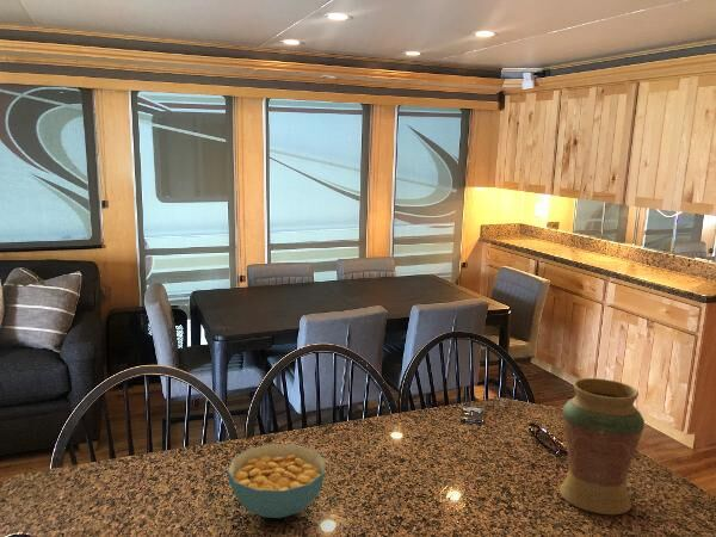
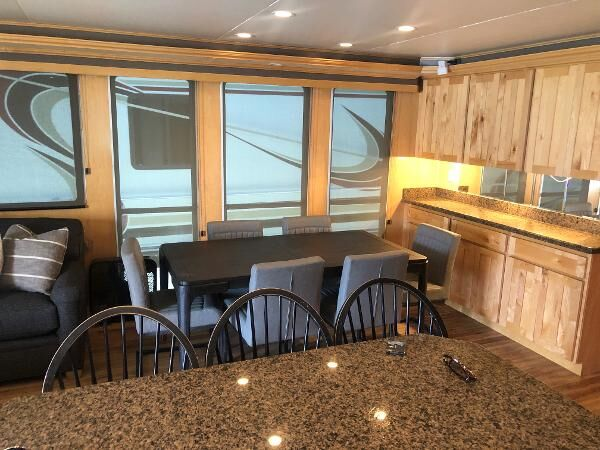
- cereal bowl (277, 487)
- decorative vase (599, 443)
